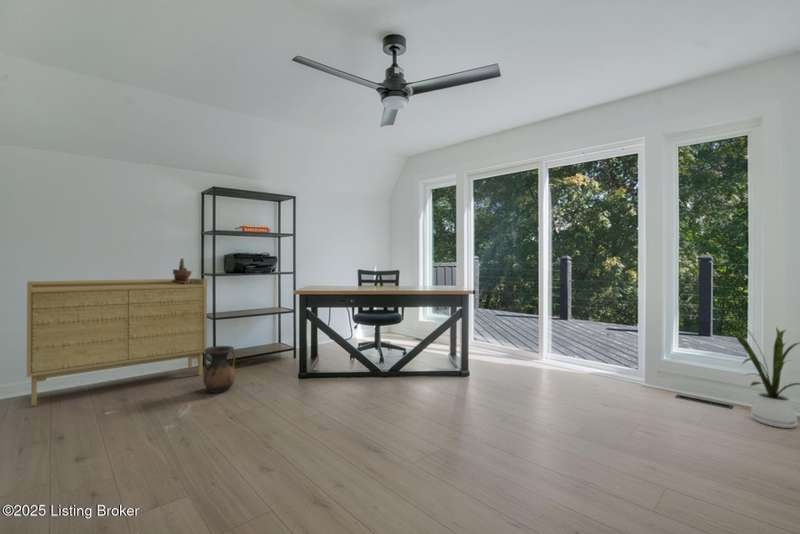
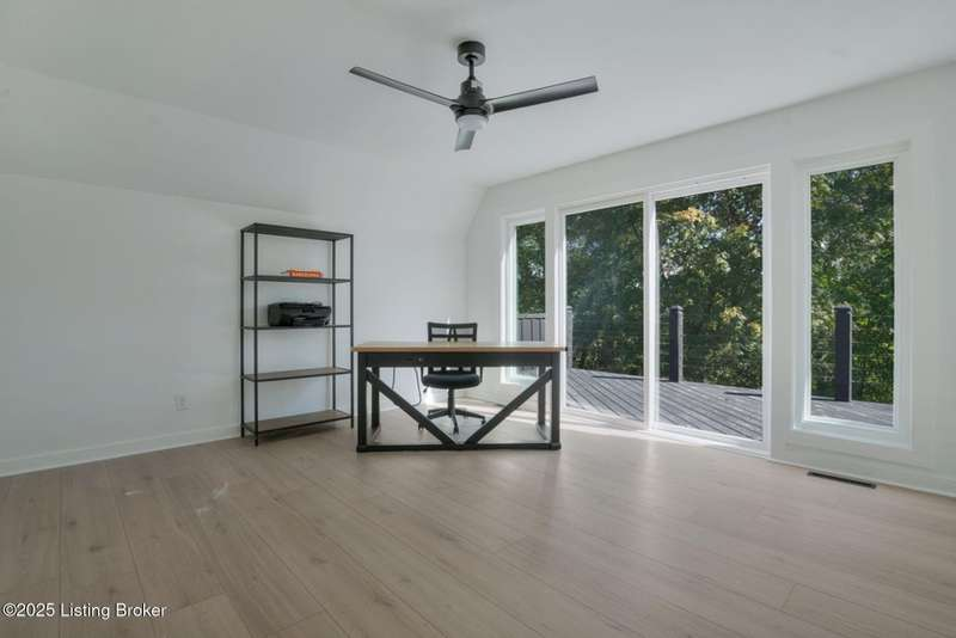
- vase (219, 369)
- house plant (767, 369)
- potted plant (181, 271)
- sideboard (124, 332)
